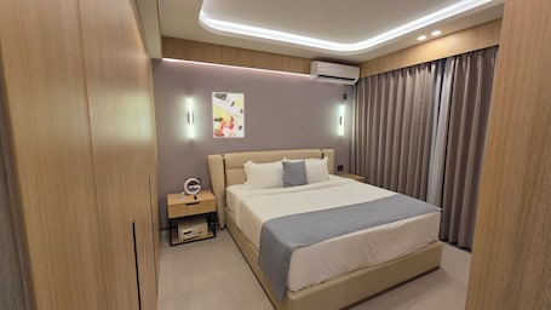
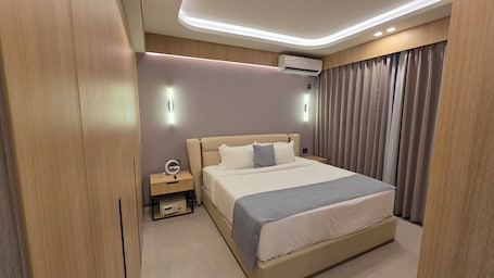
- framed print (228, 115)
